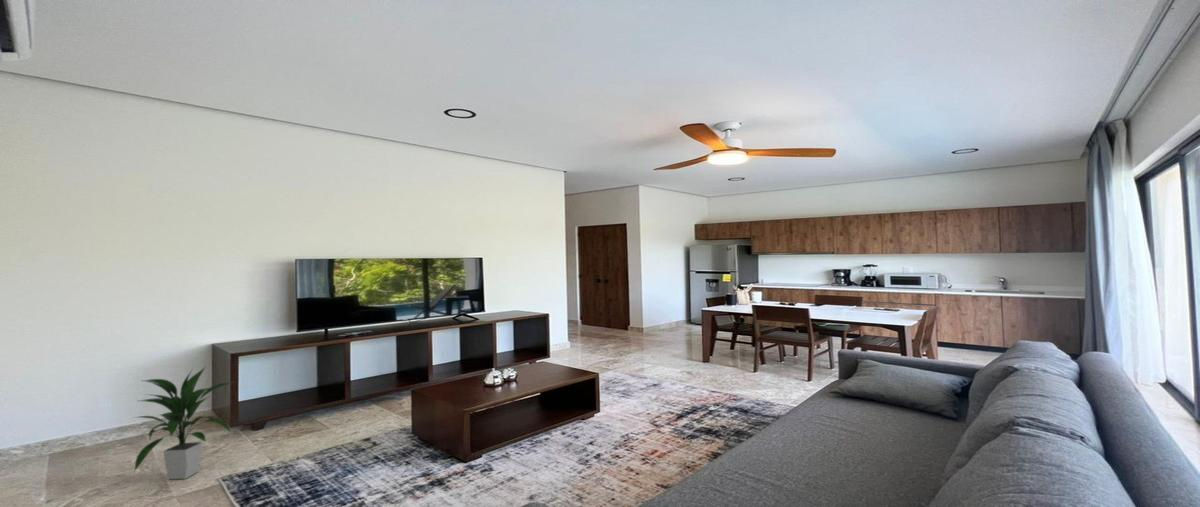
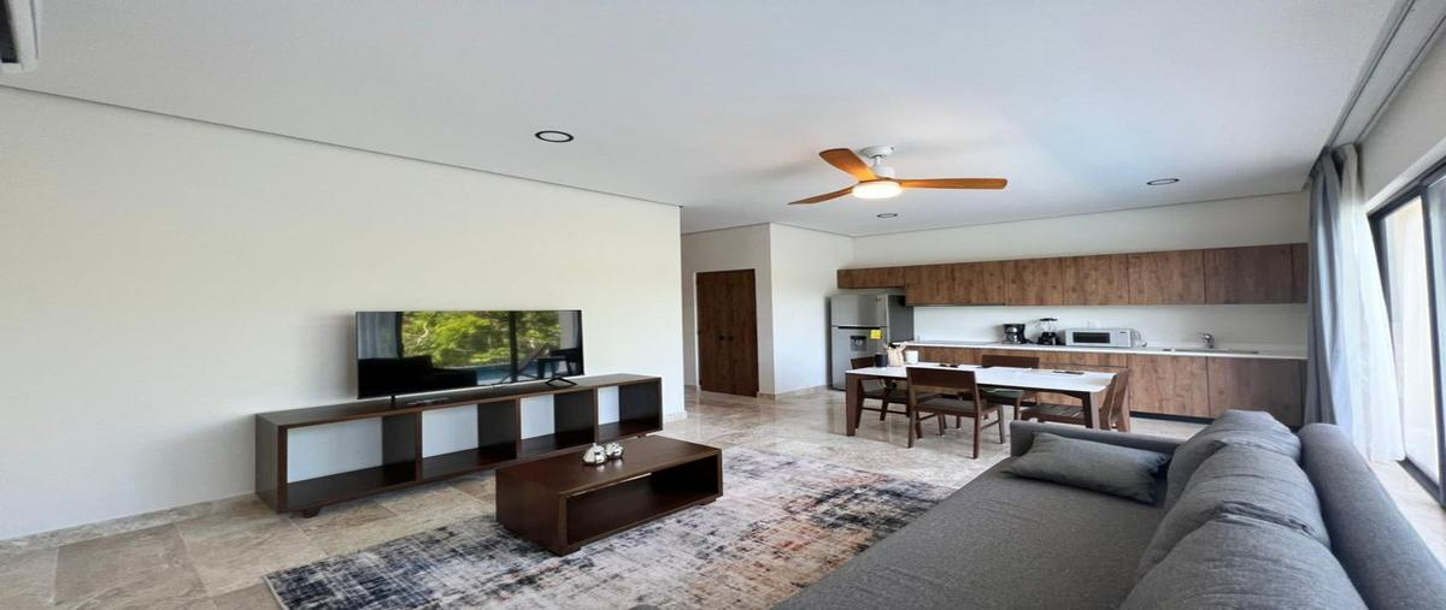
- indoor plant (177, 421)
